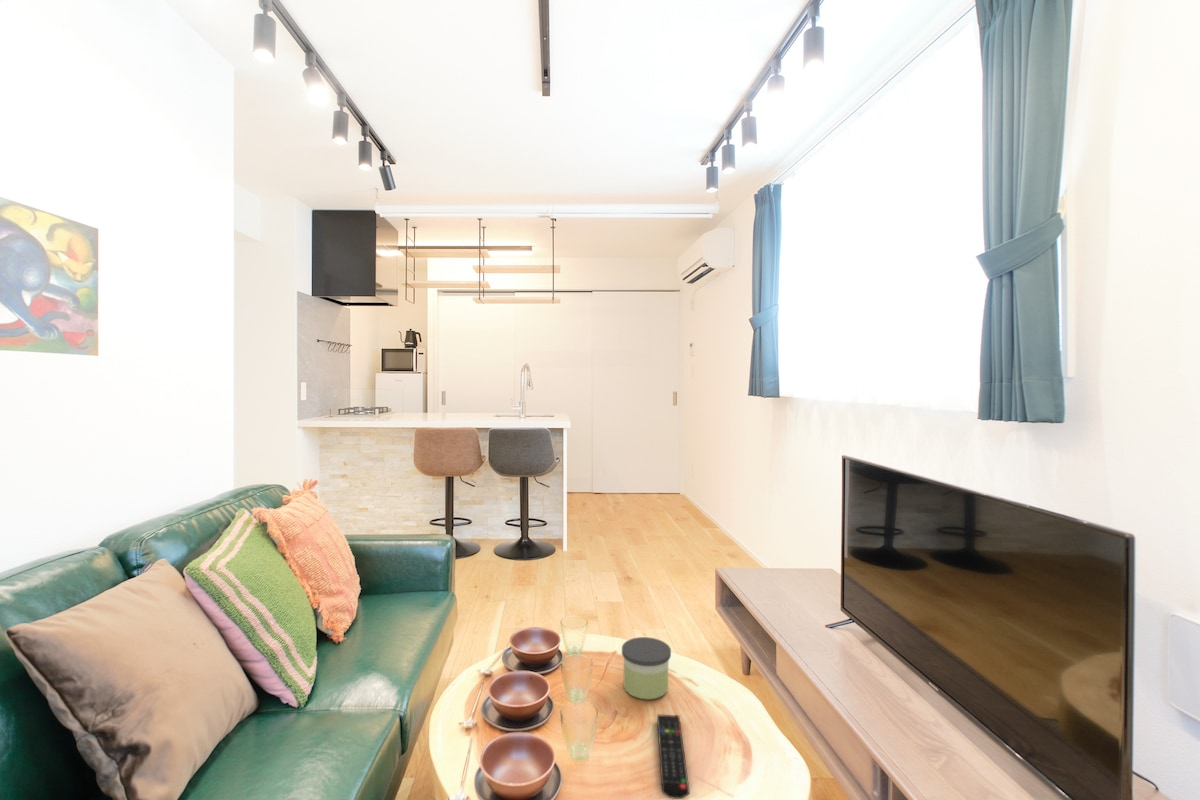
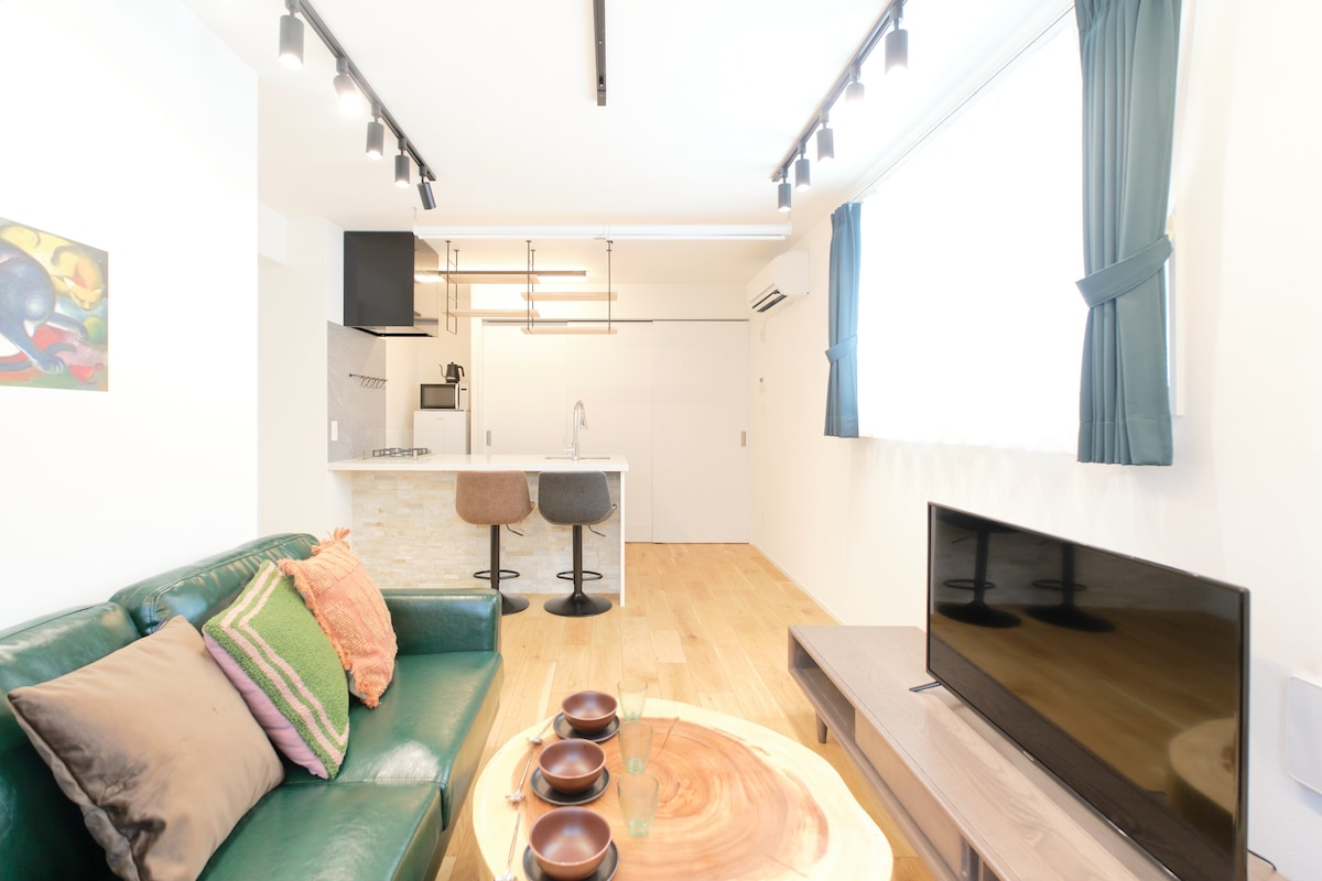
- candle (645, 668)
- remote control (671, 752)
